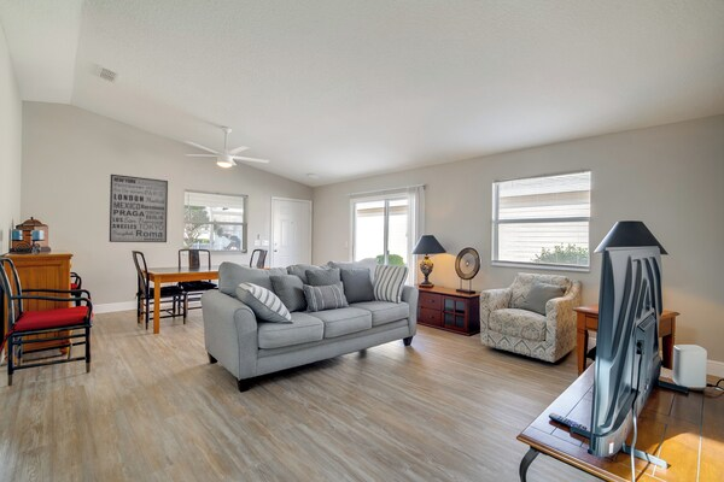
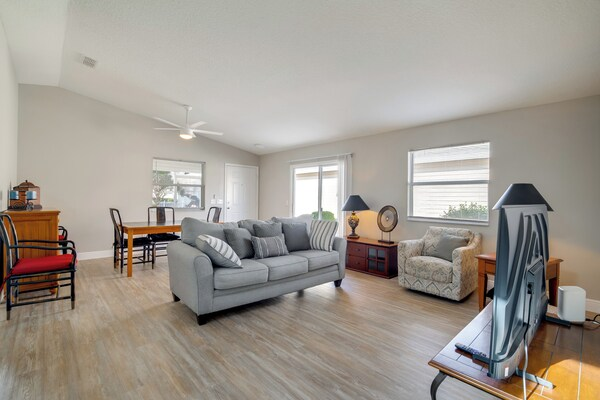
- wall art (139, 210)
